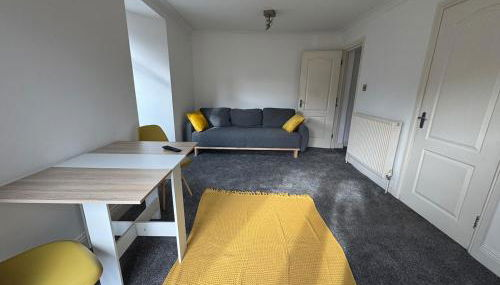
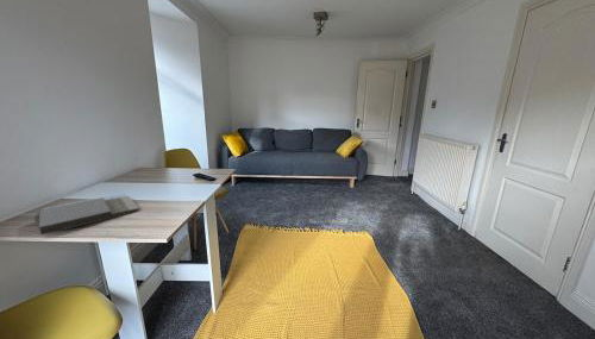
+ notebook (89, 207)
